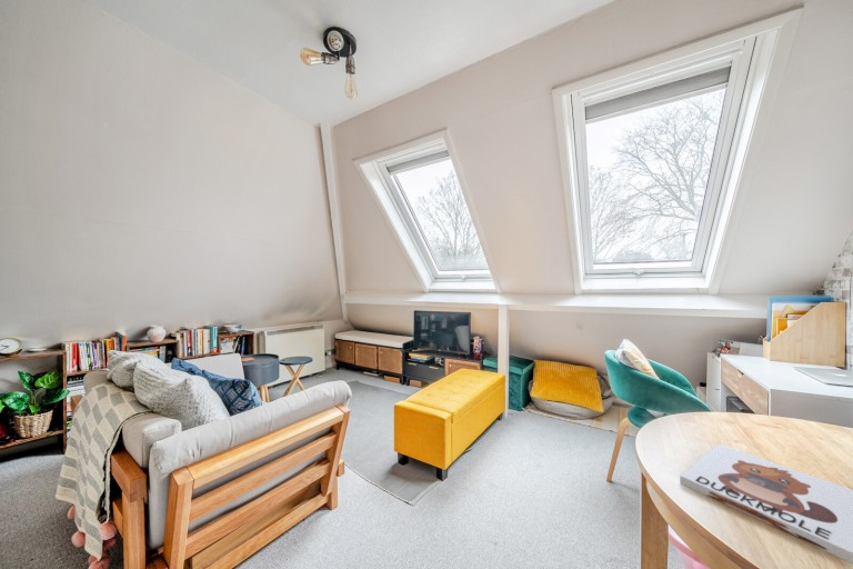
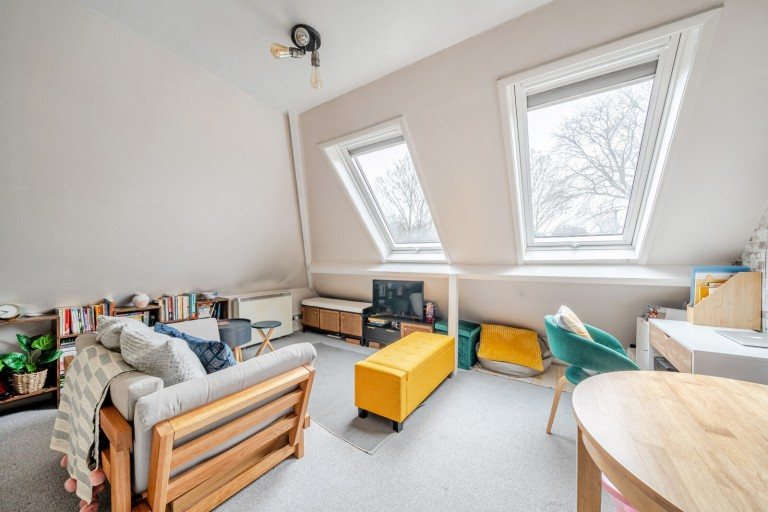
- board game (770, 490)
